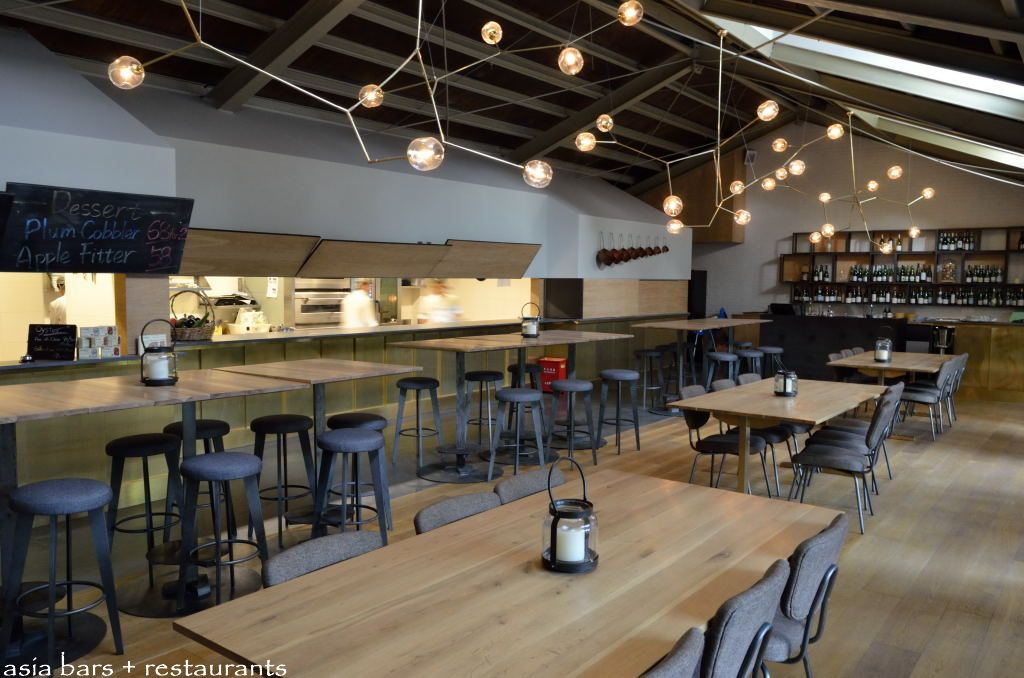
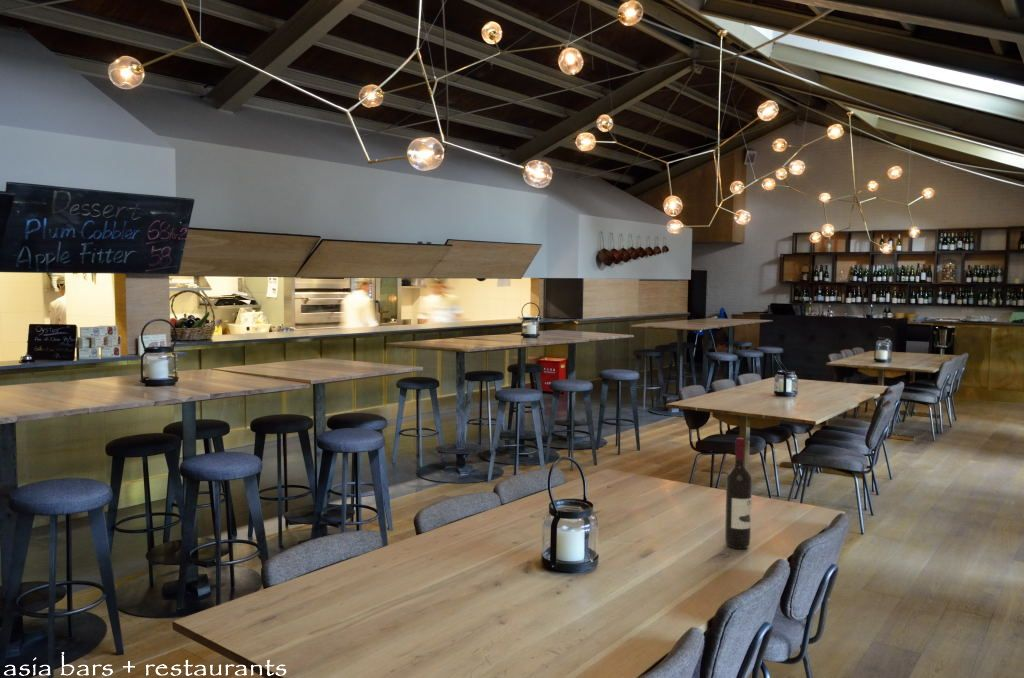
+ wine bottle (738, 492)
